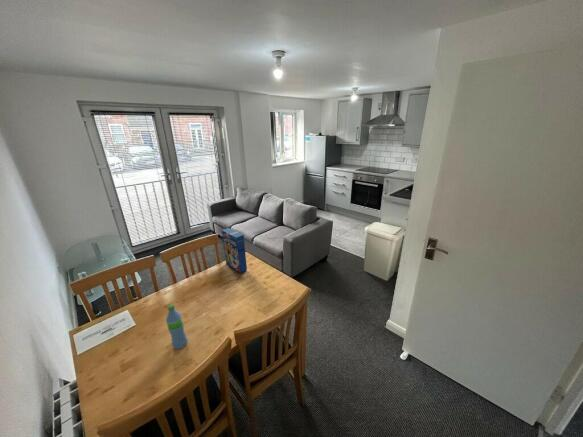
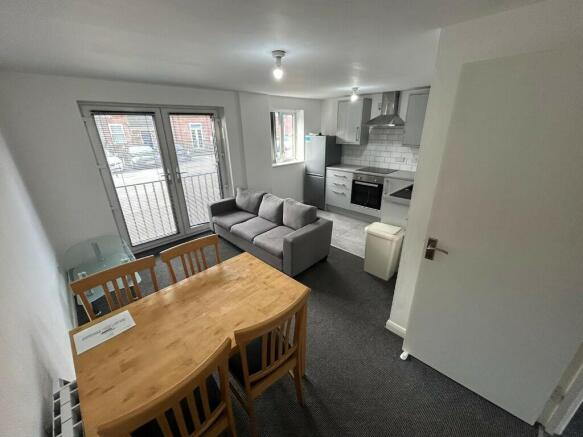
- water bottle (175, 325)
- cereal box (234, 250)
